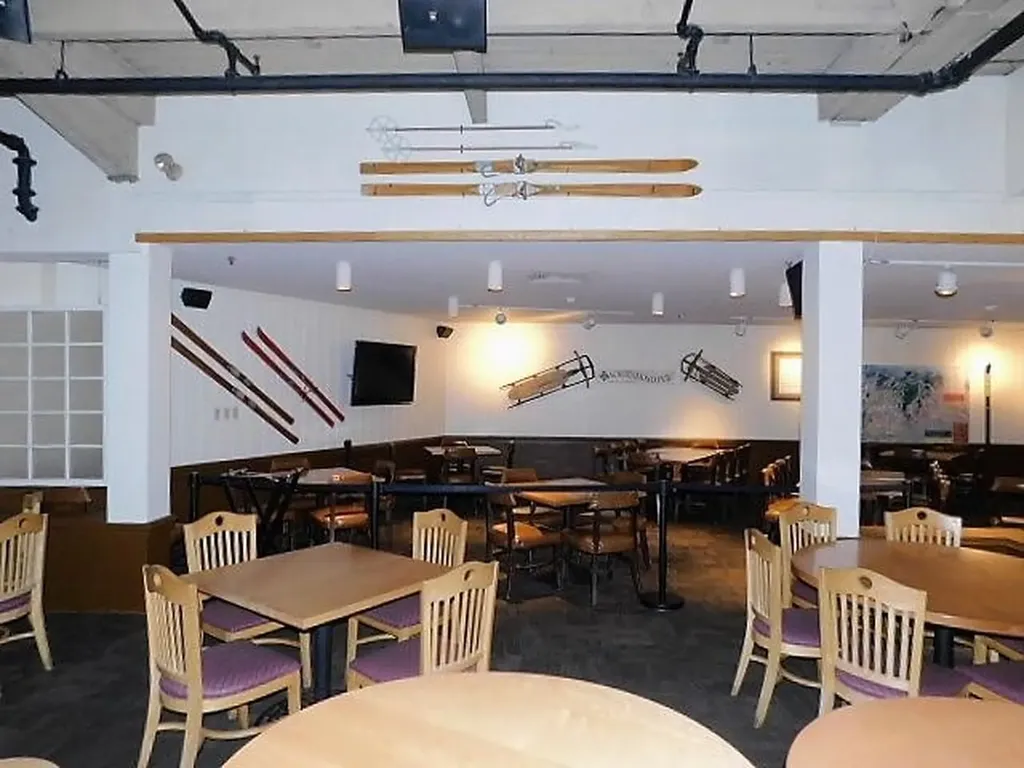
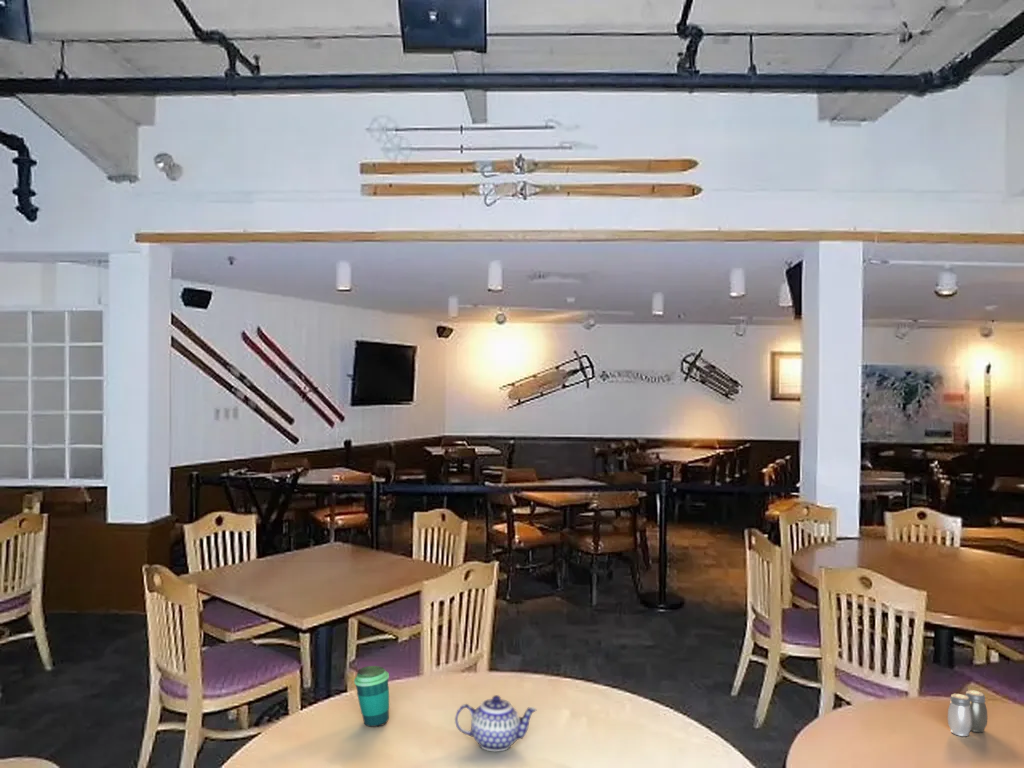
+ teapot (495, 720)
+ cup (371, 696)
+ salt and pepper shaker (967, 712)
